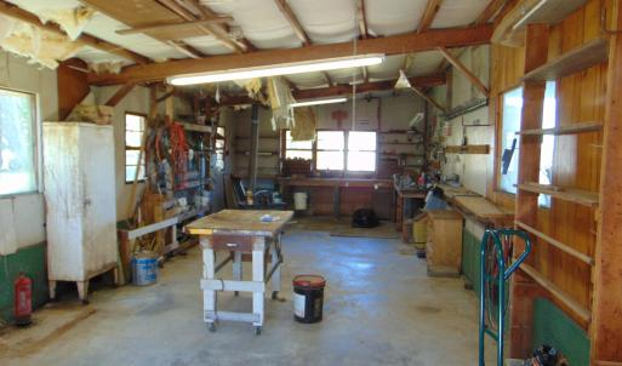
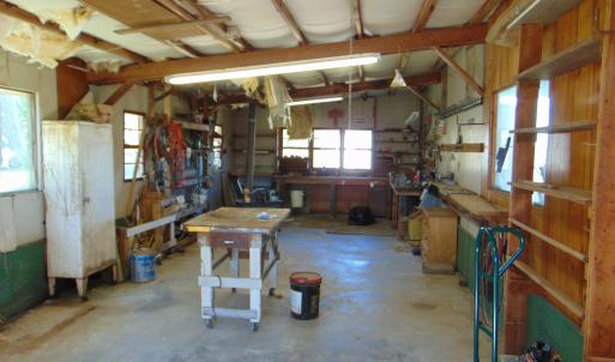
- fire extinguisher (24, 294)
